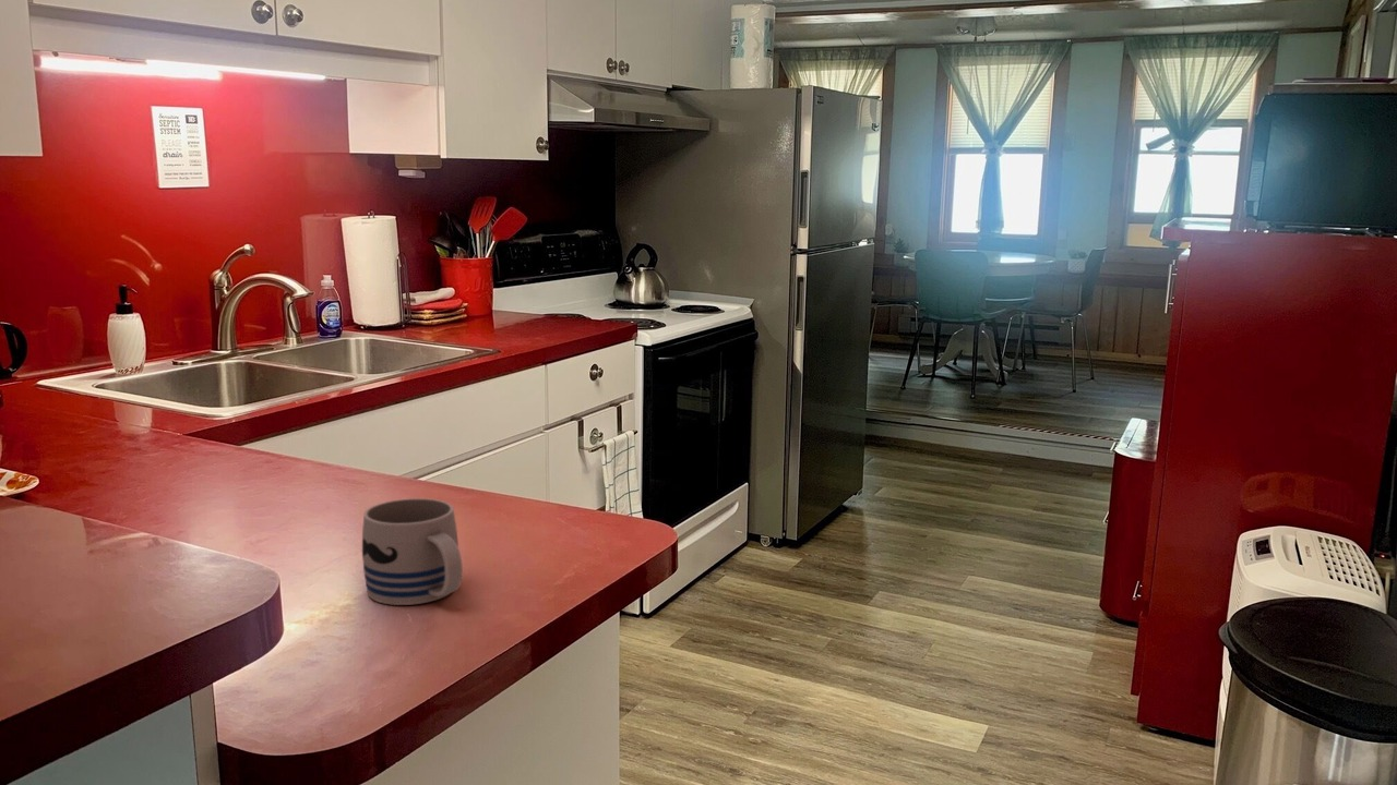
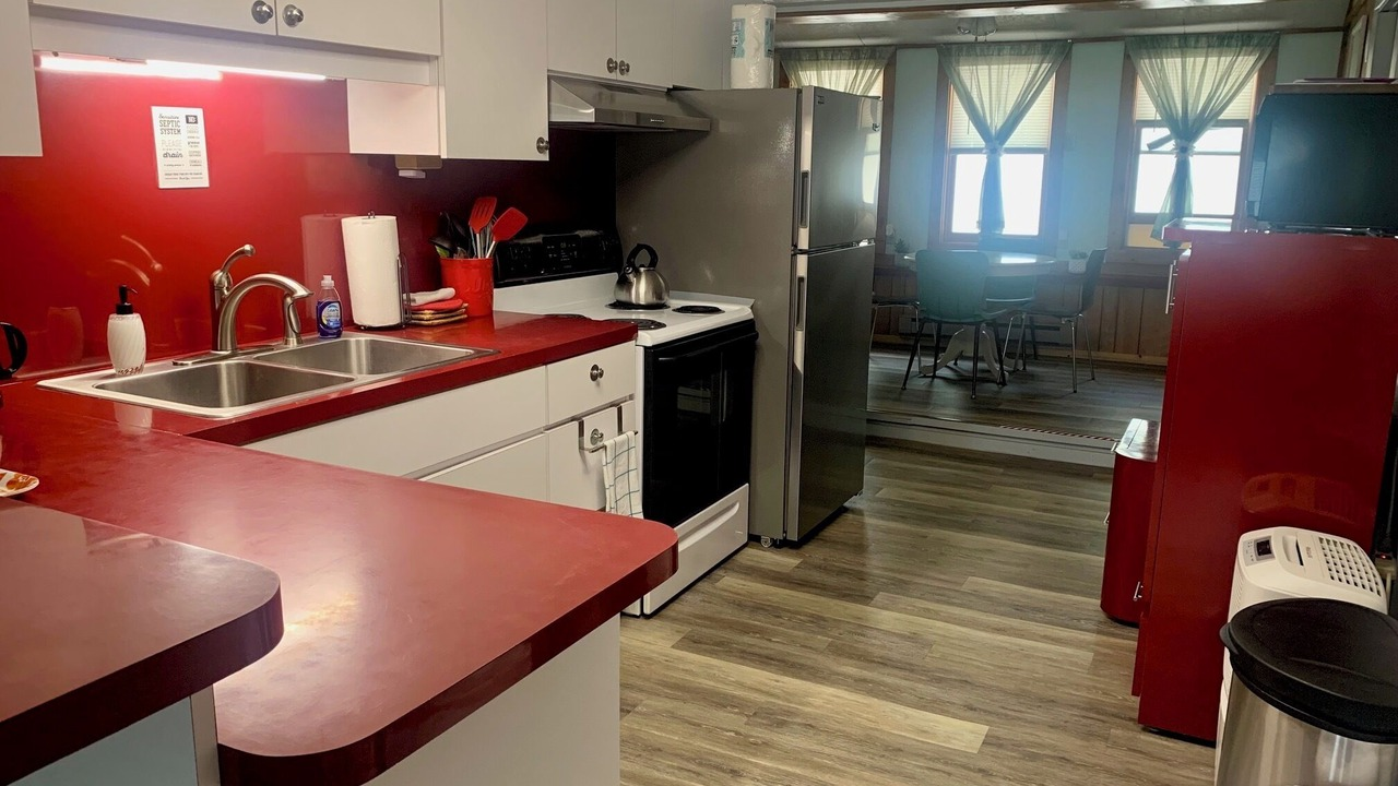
- mug (419, 553)
